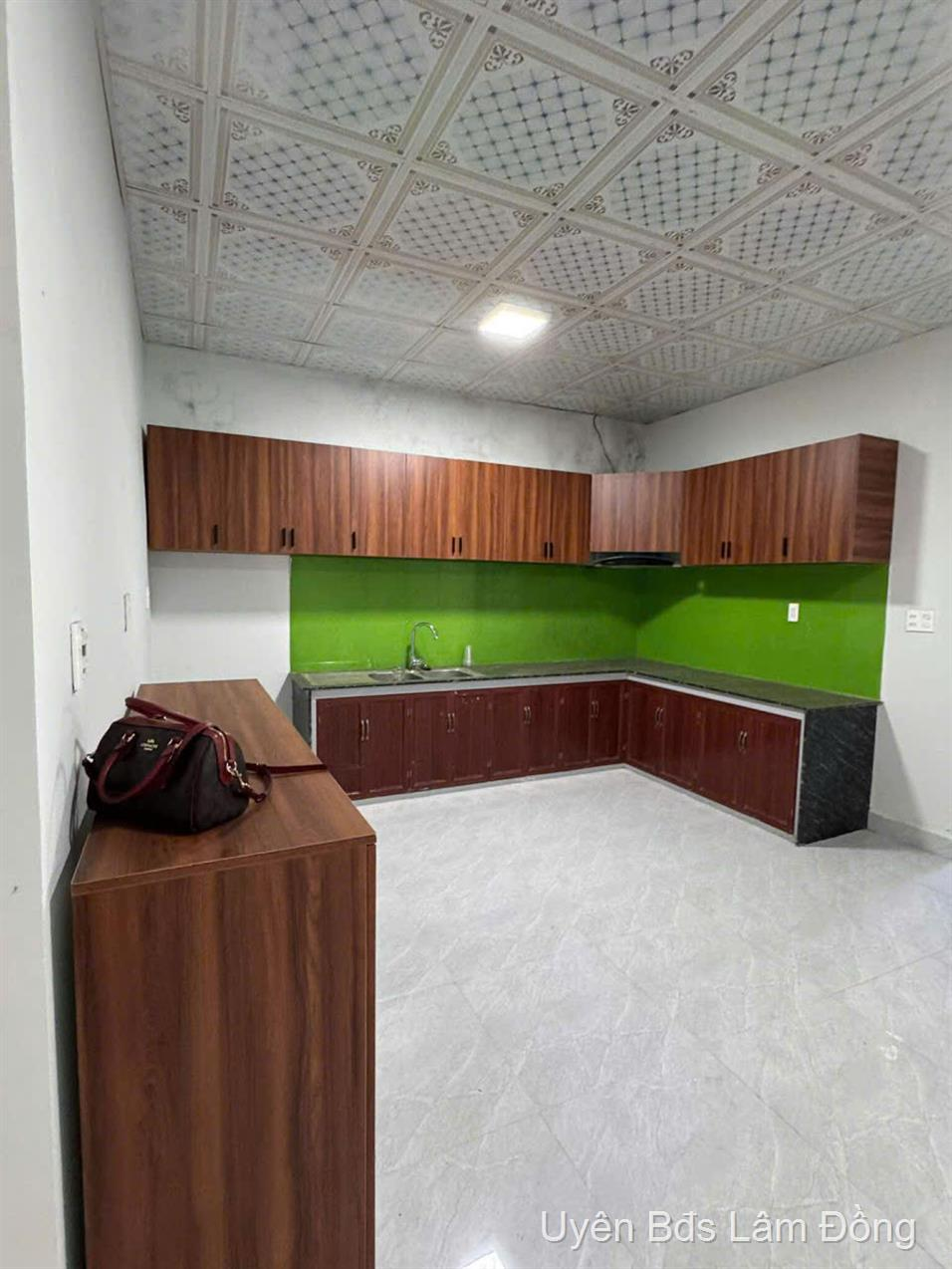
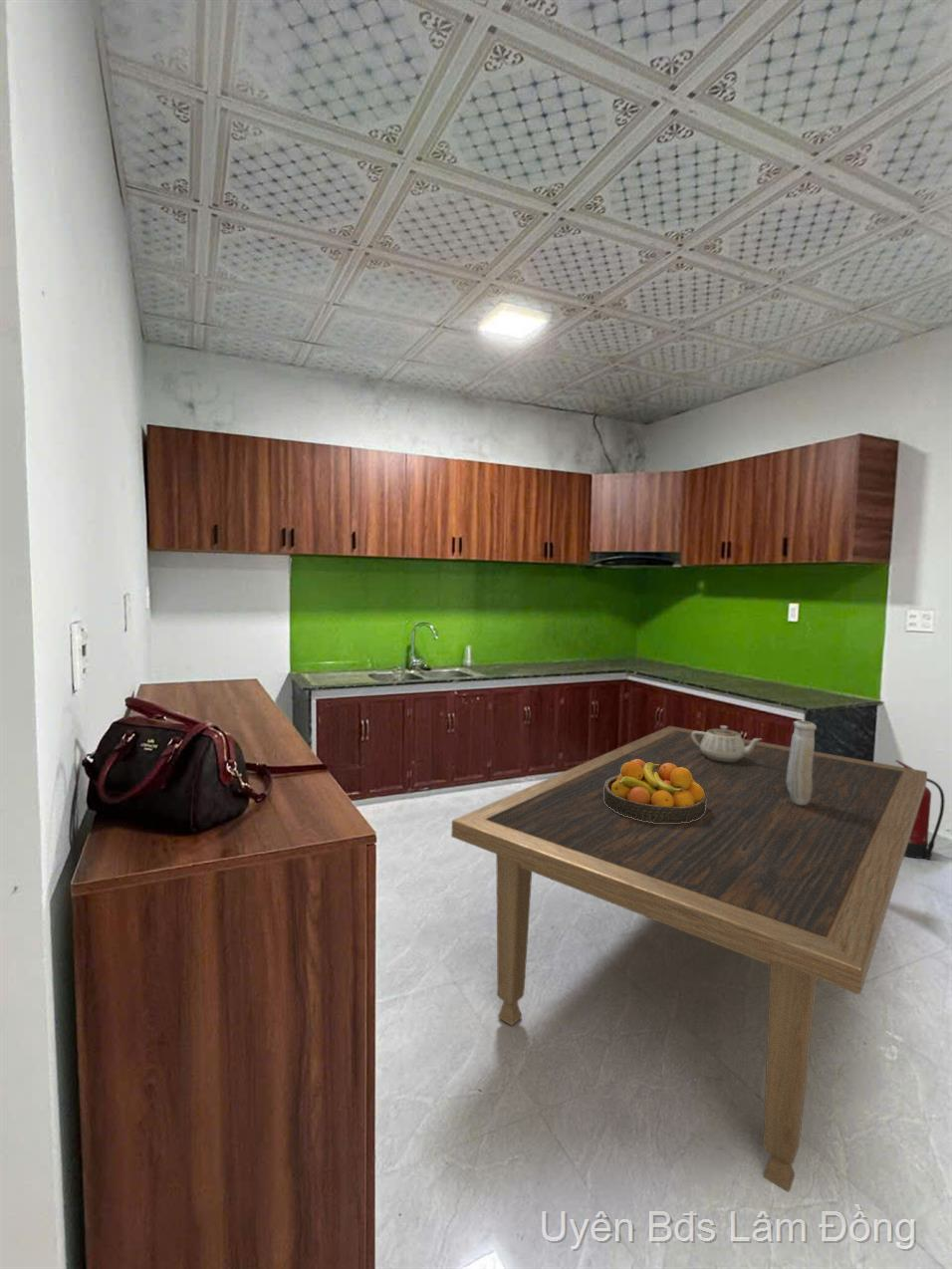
+ fruit bowl (654, 782)
+ vase (801, 762)
+ teapot (725, 742)
+ dining table (716, 880)
+ fire extinguisher (918, 810)
